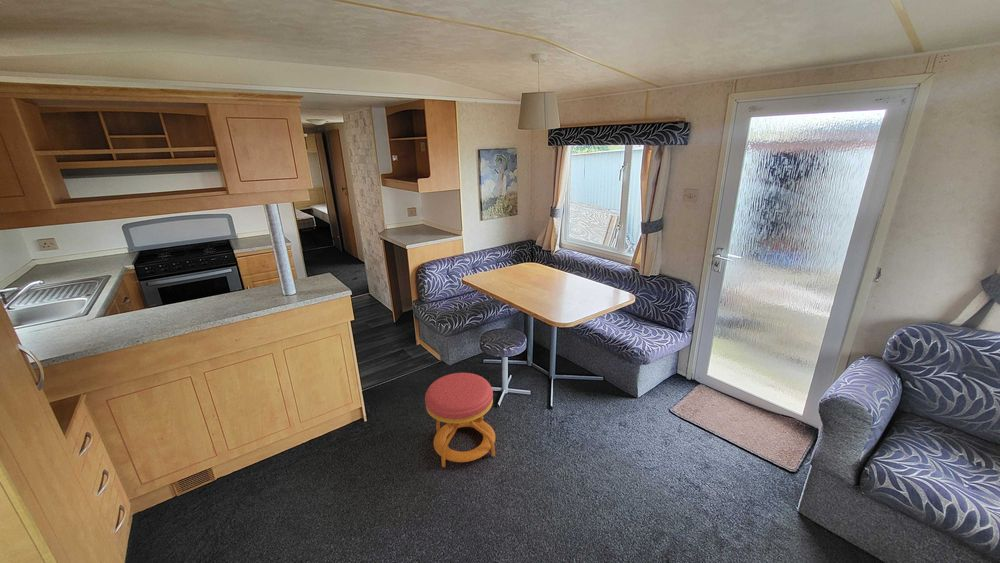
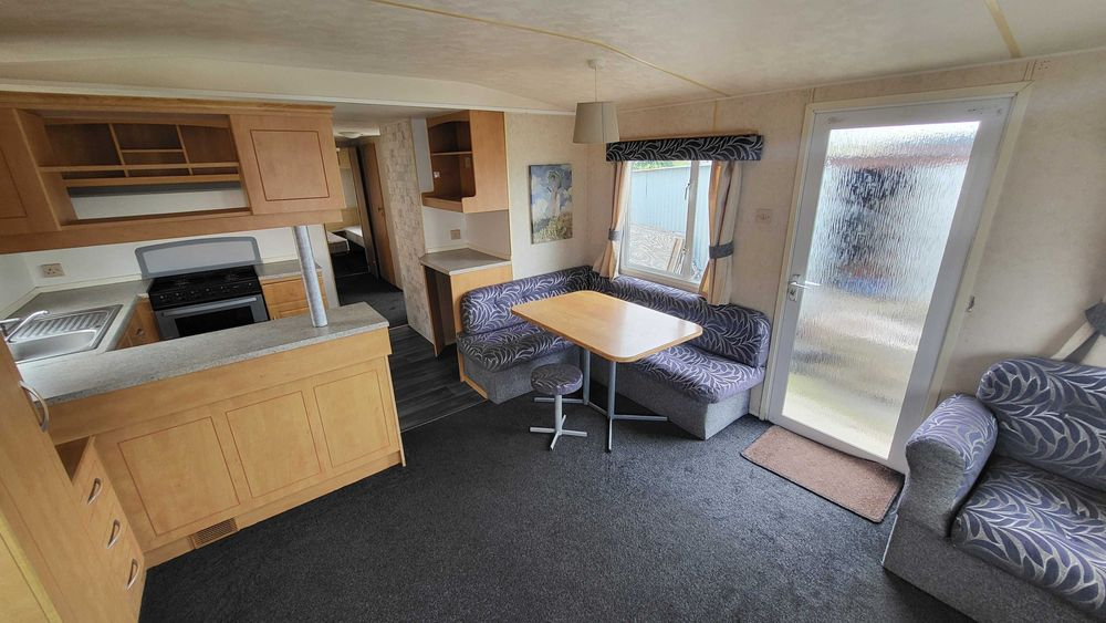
- stool (462, 416)
